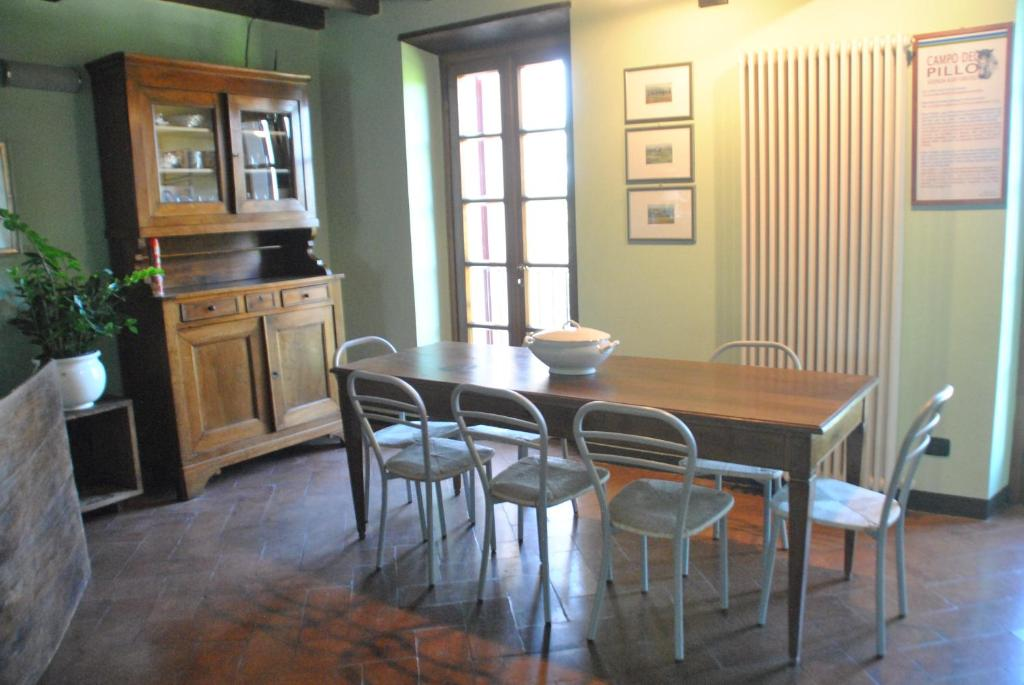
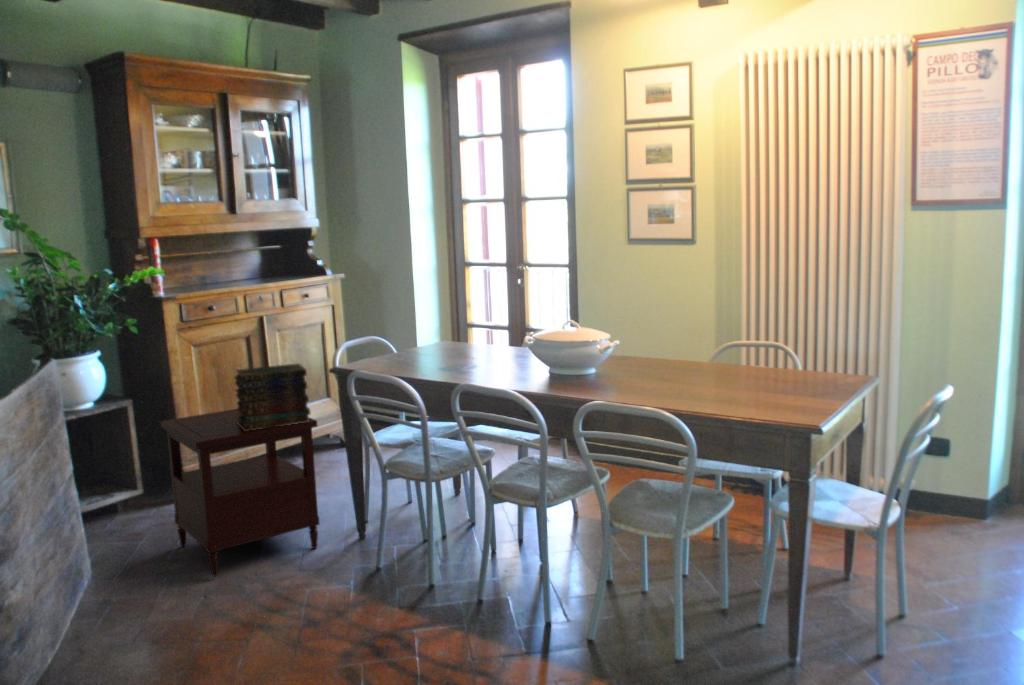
+ book stack (272, 395)
+ side table (243, 484)
